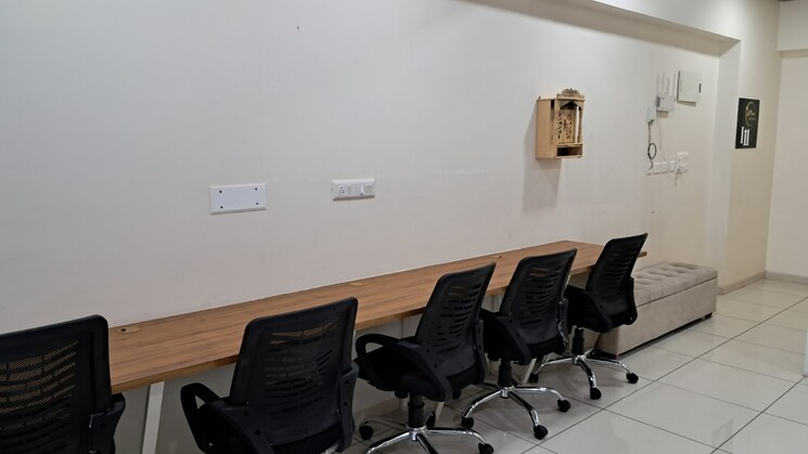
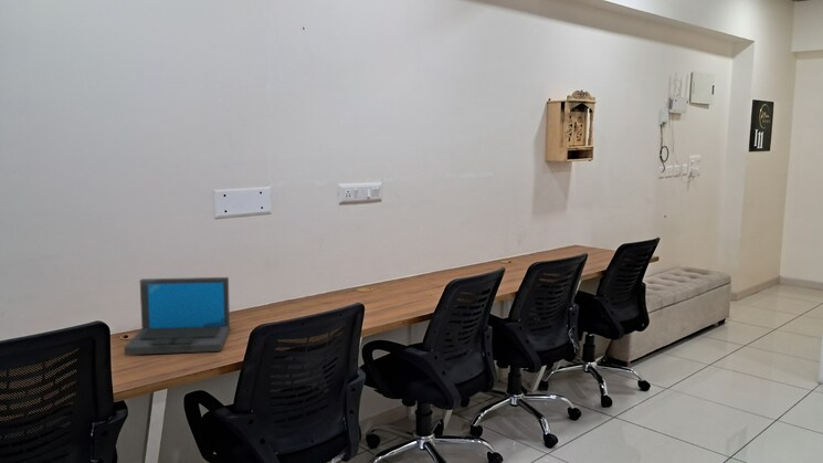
+ laptop (179, 313)
